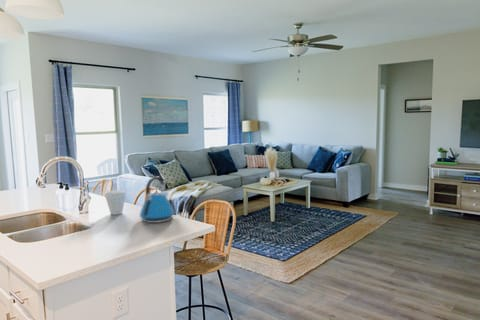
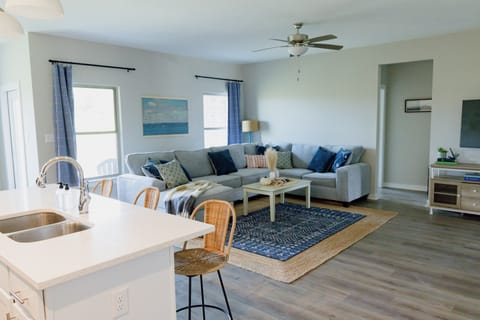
- cup (115, 202)
- kettle (155, 197)
